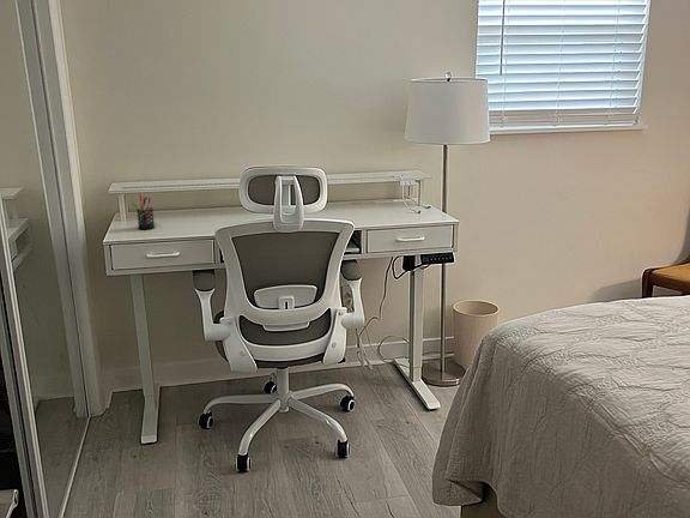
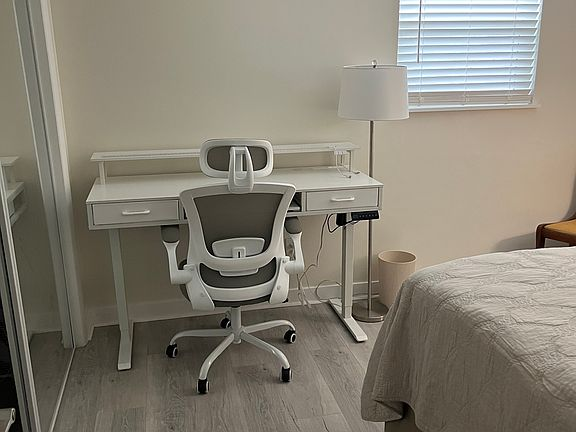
- pen holder (143, 211)
